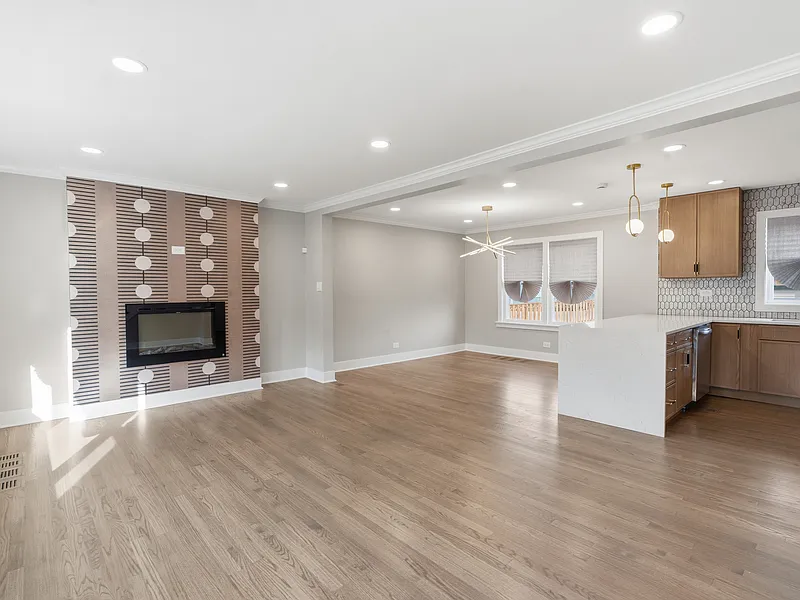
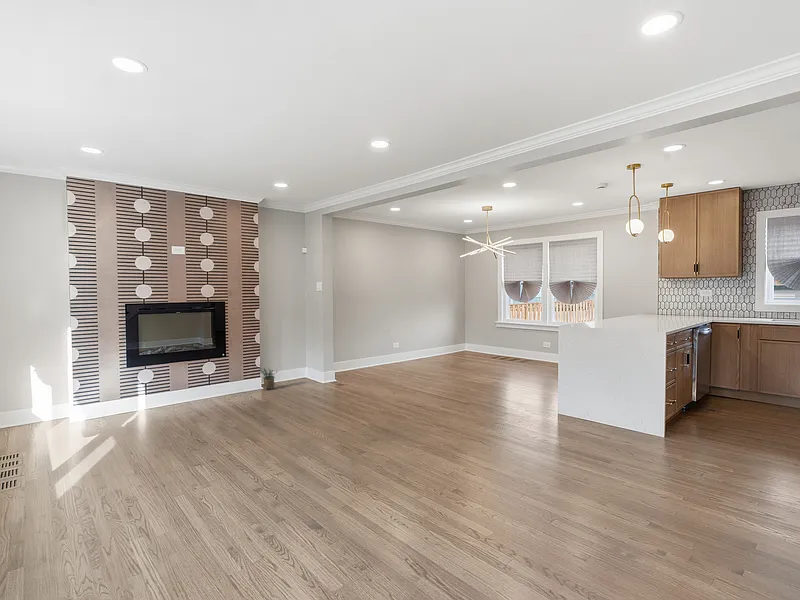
+ potted plant (267, 376)
